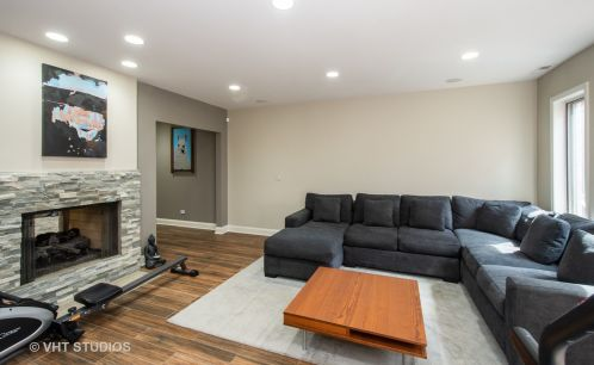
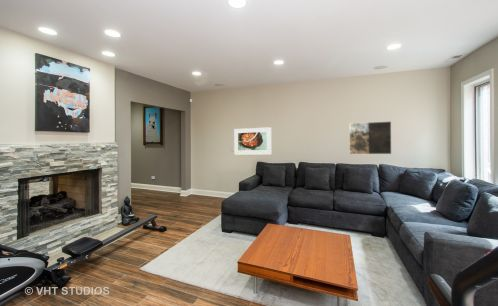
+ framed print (252, 141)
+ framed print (369, 138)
